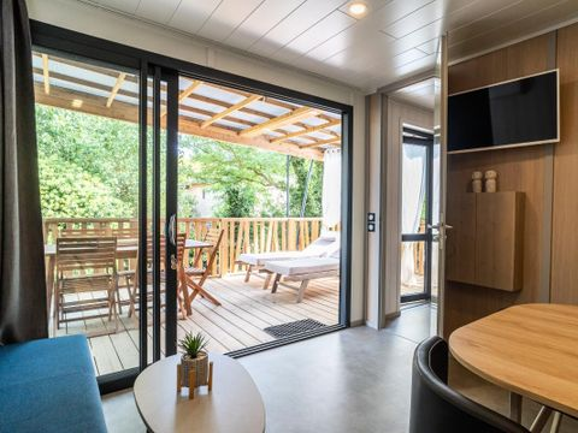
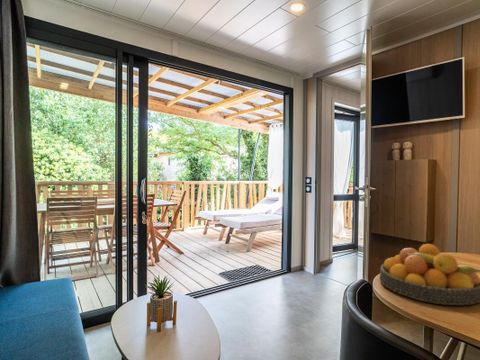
+ fruit bowl (427, 267)
